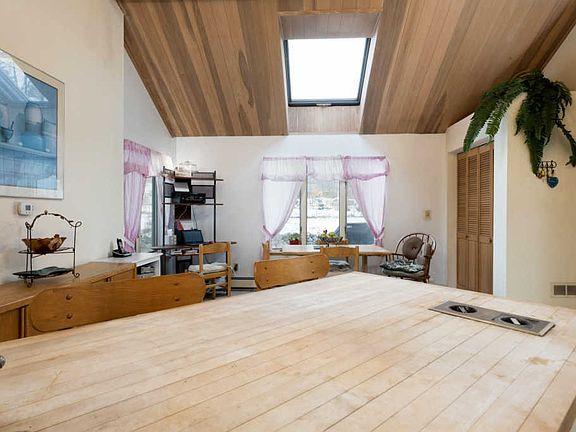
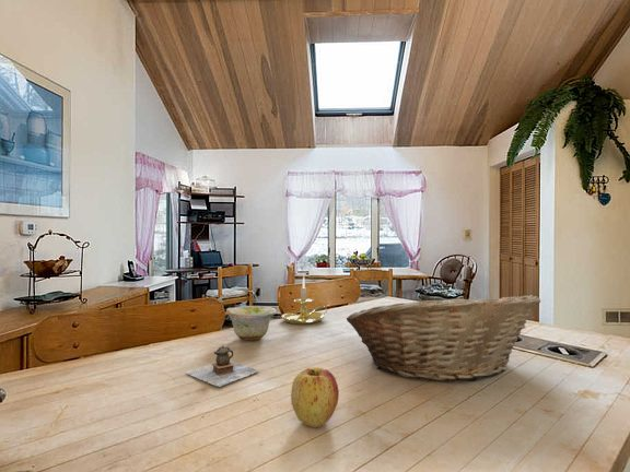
+ candle holder (306, 298)
+ teapot (222, 358)
+ fruit basket (440, 326)
+ apple (314, 396)
+ bowl (250, 322)
